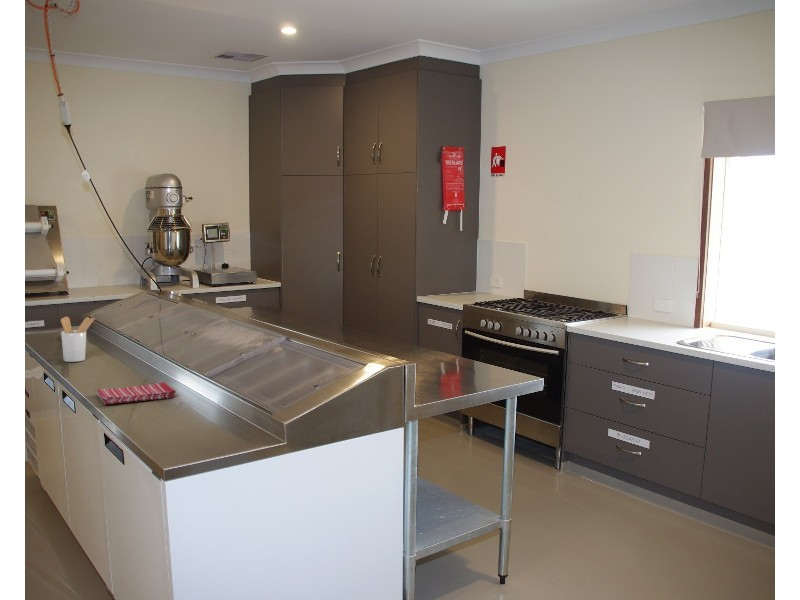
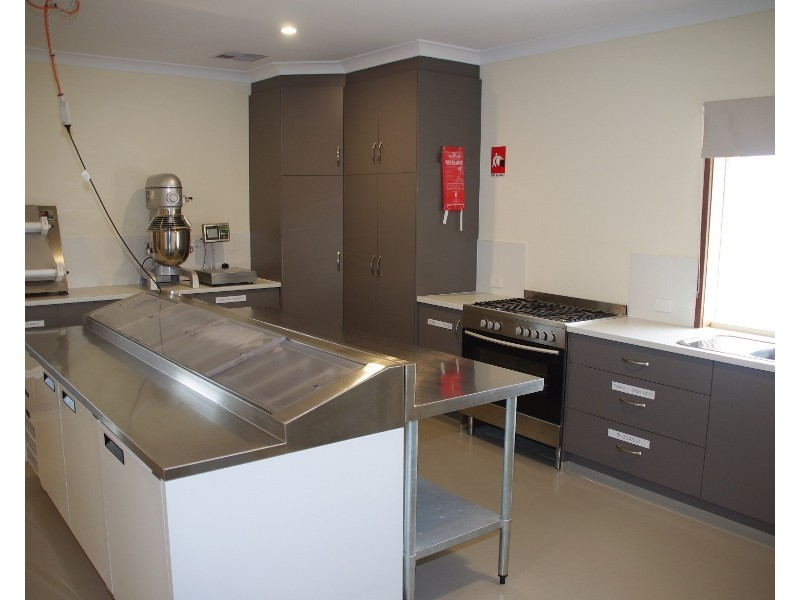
- dish towel (136, 392)
- utensil holder (79, 338)
